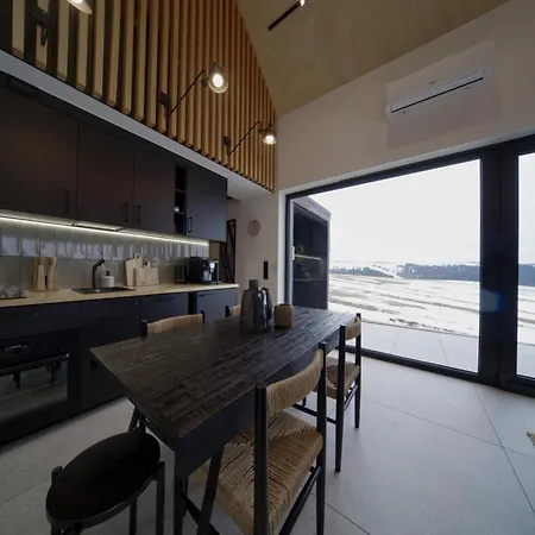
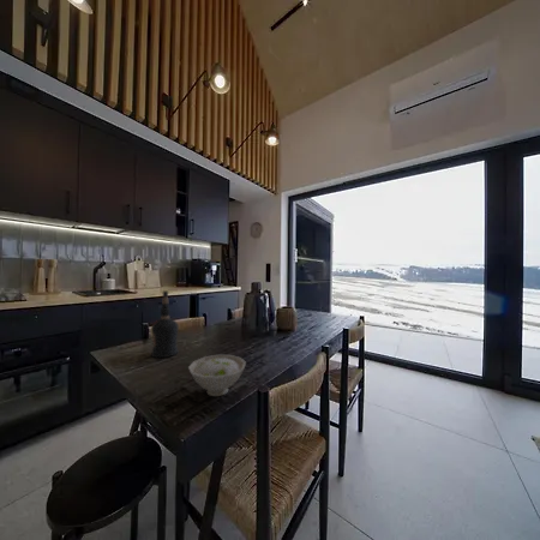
+ bowl (217, 376)
+ liquor bottle (164, 322)
